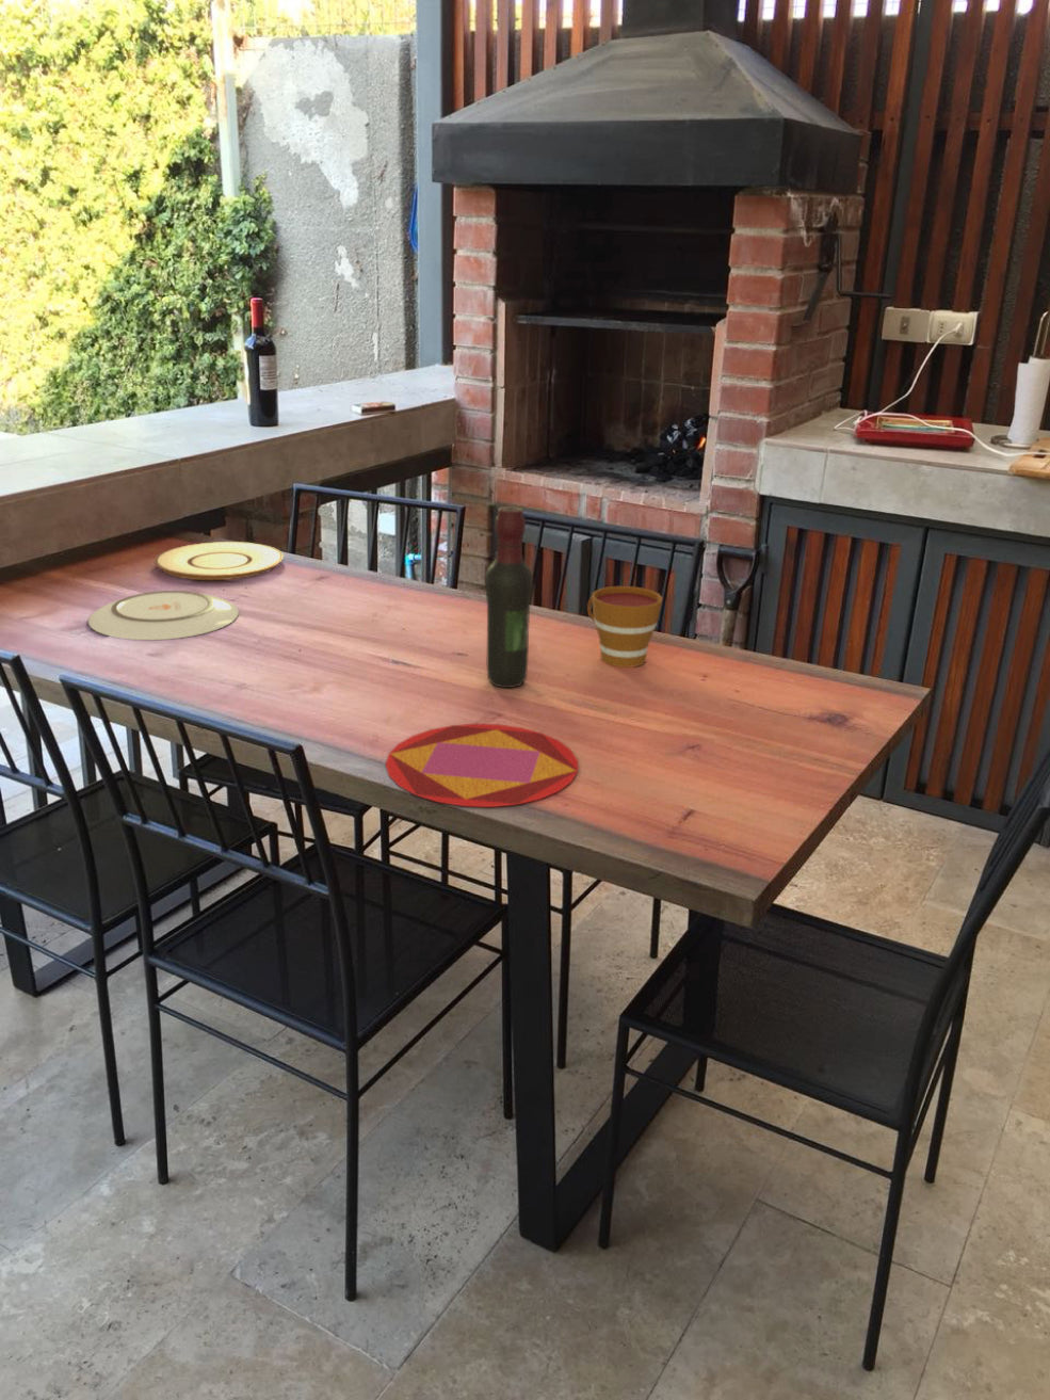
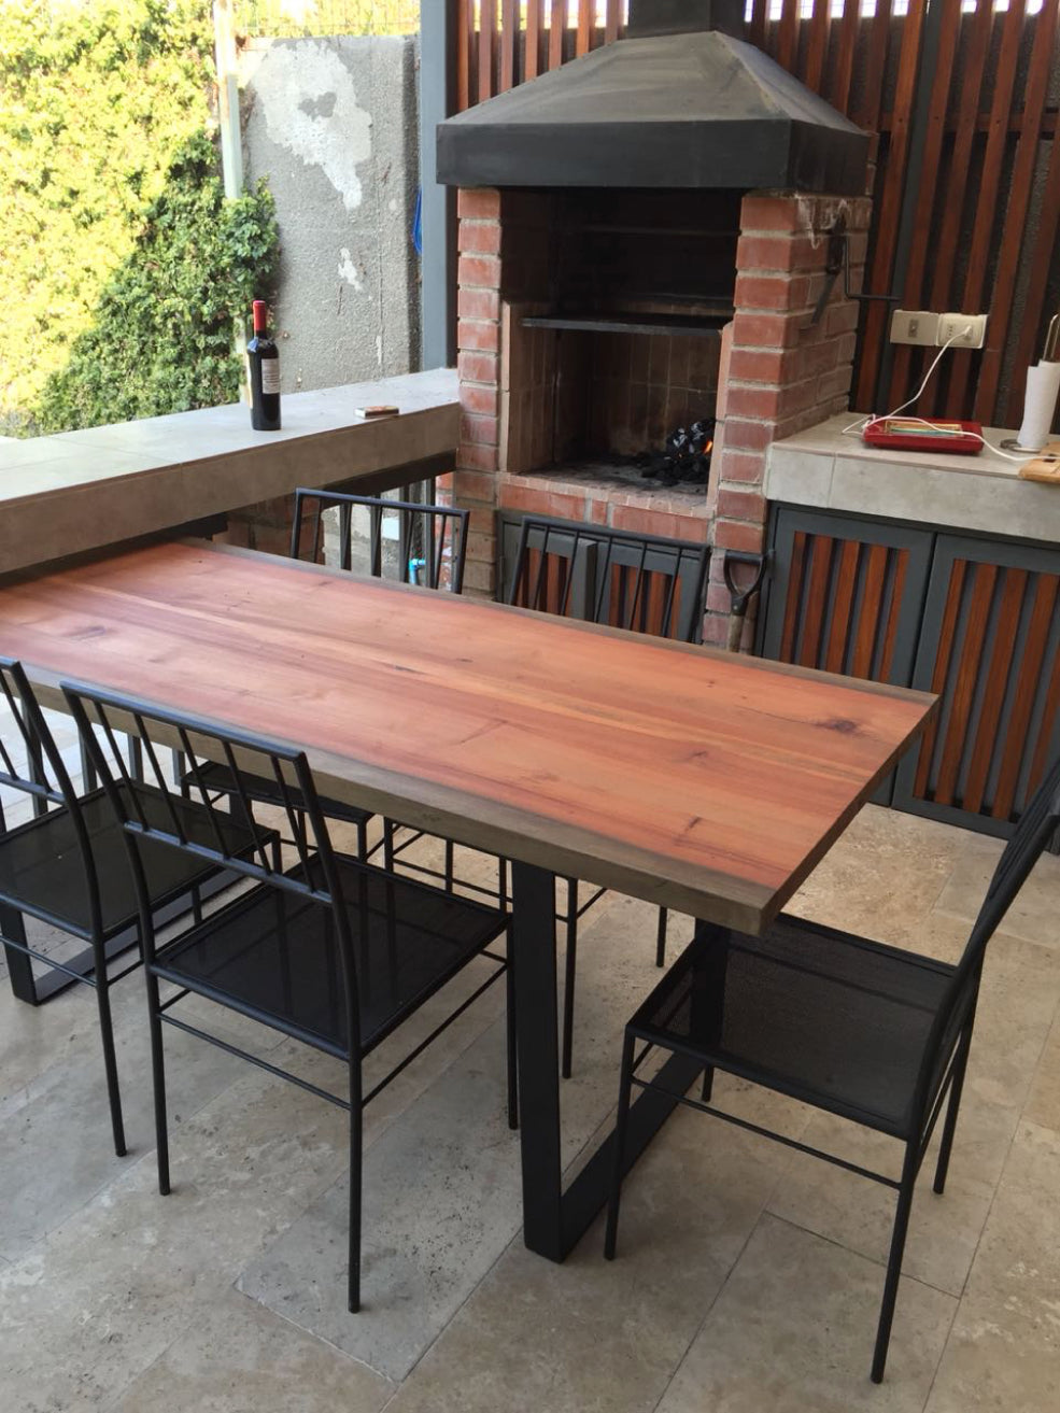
- plate (482, 761)
- cup (620, 626)
- plate (219, 559)
- wine bottle (508, 597)
- plate (163, 610)
